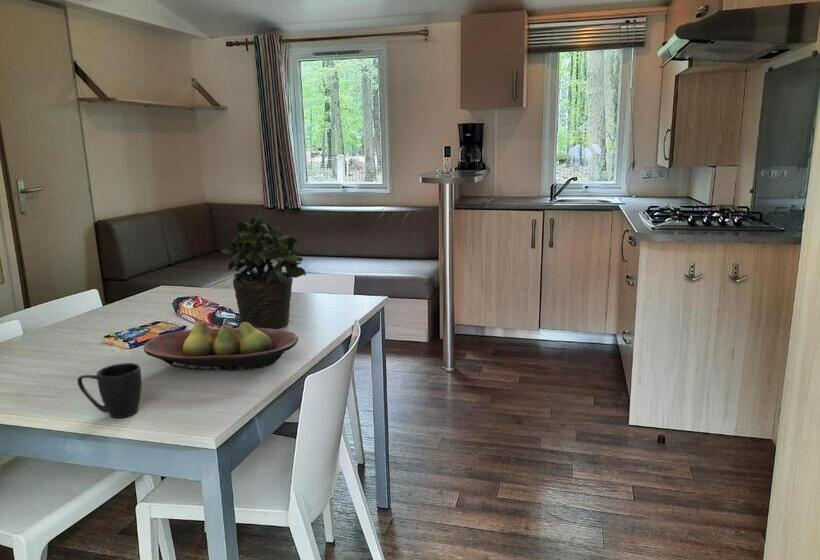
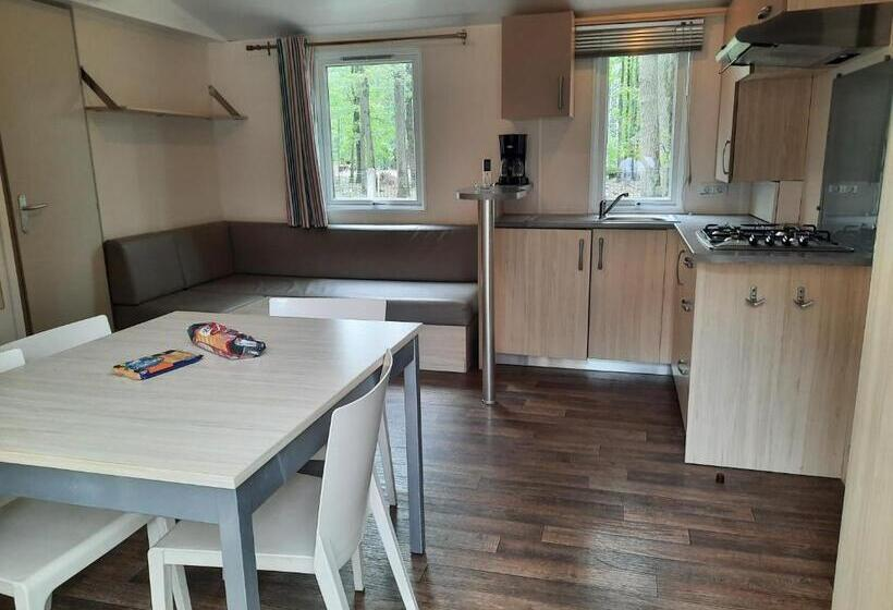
- mug (111, 391)
- fruit bowl (222, 343)
- potted plant (263, 268)
